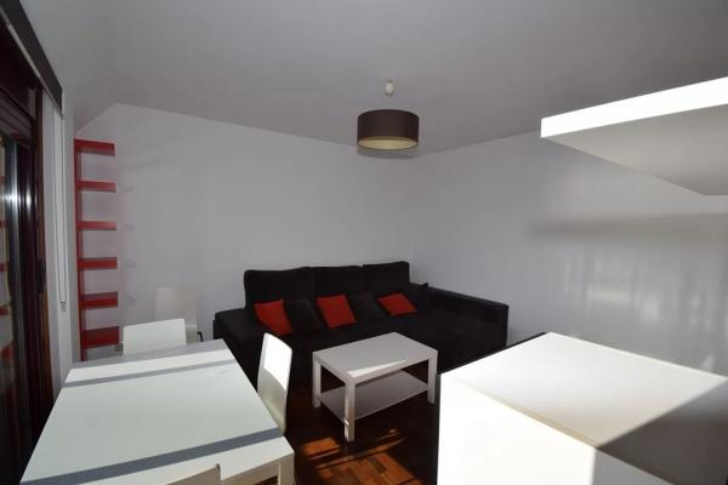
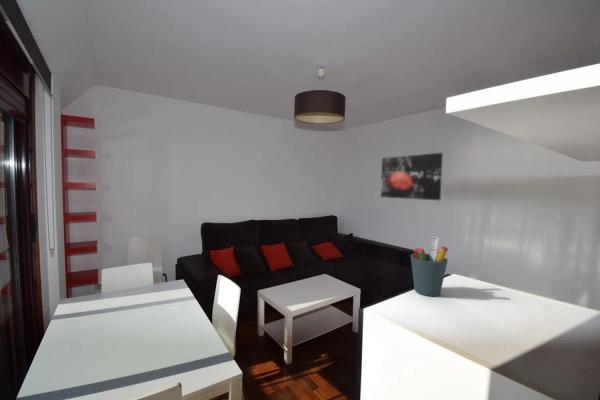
+ pen holder (428, 265)
+ wall art (408, 177)
